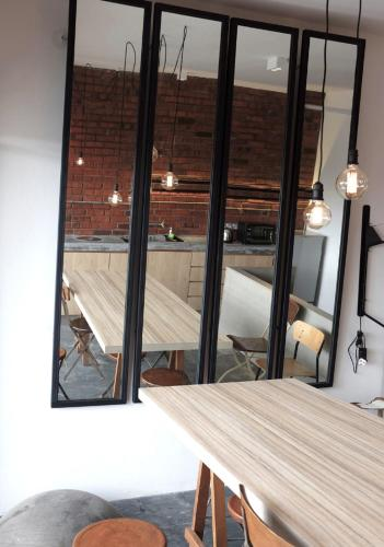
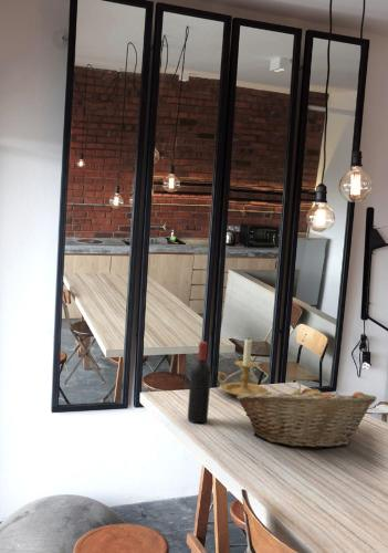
+ candle holder (245, 366)
+ fruit basket (304, 408)
+ wine bottle (200, 380)
